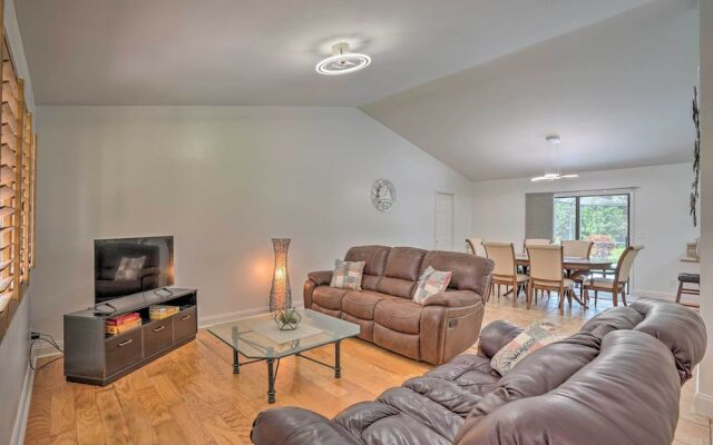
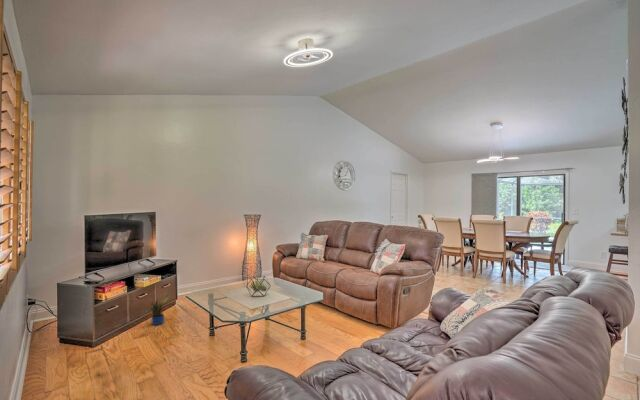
+ potted plant (159, 307)
